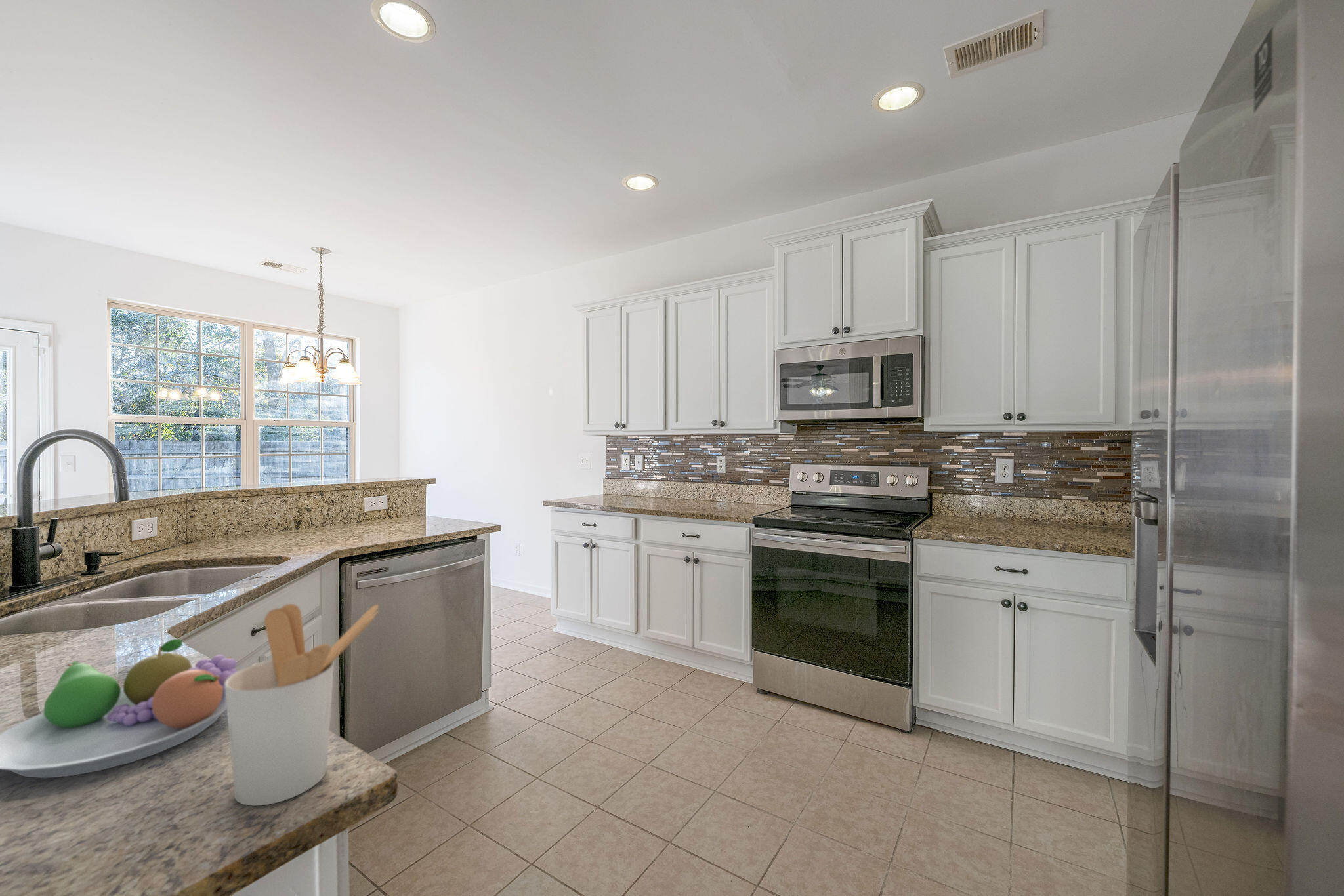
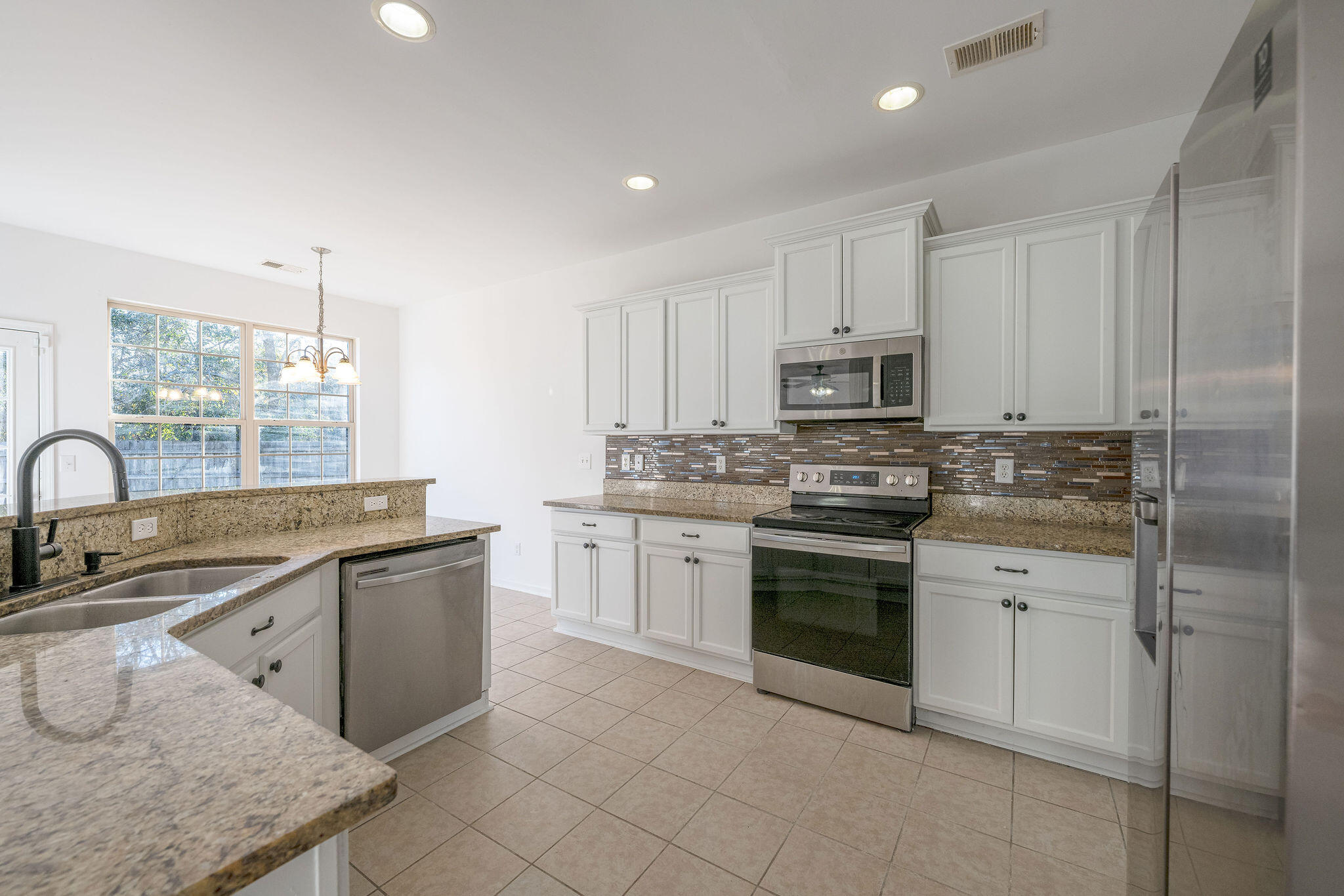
- utensil holder (310, 693)
- fruit bowl (125, 695)
